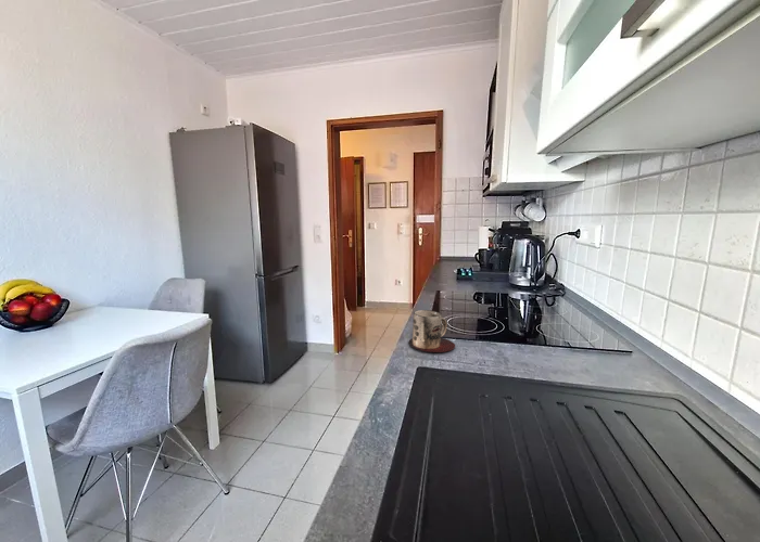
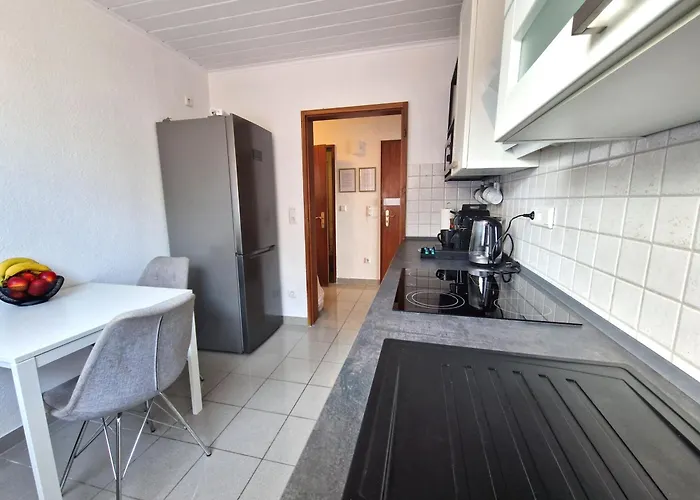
- mug (431, 328)
